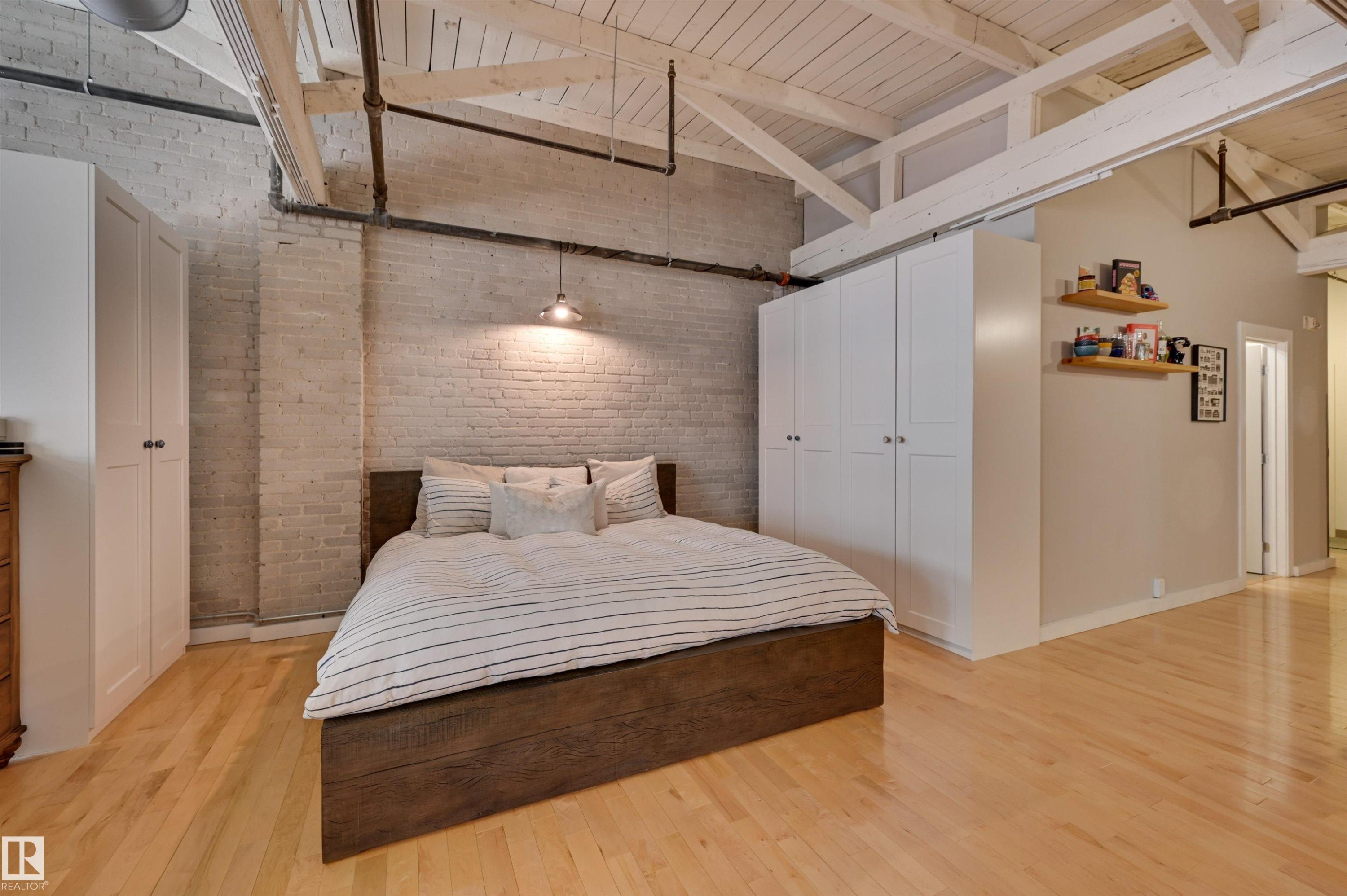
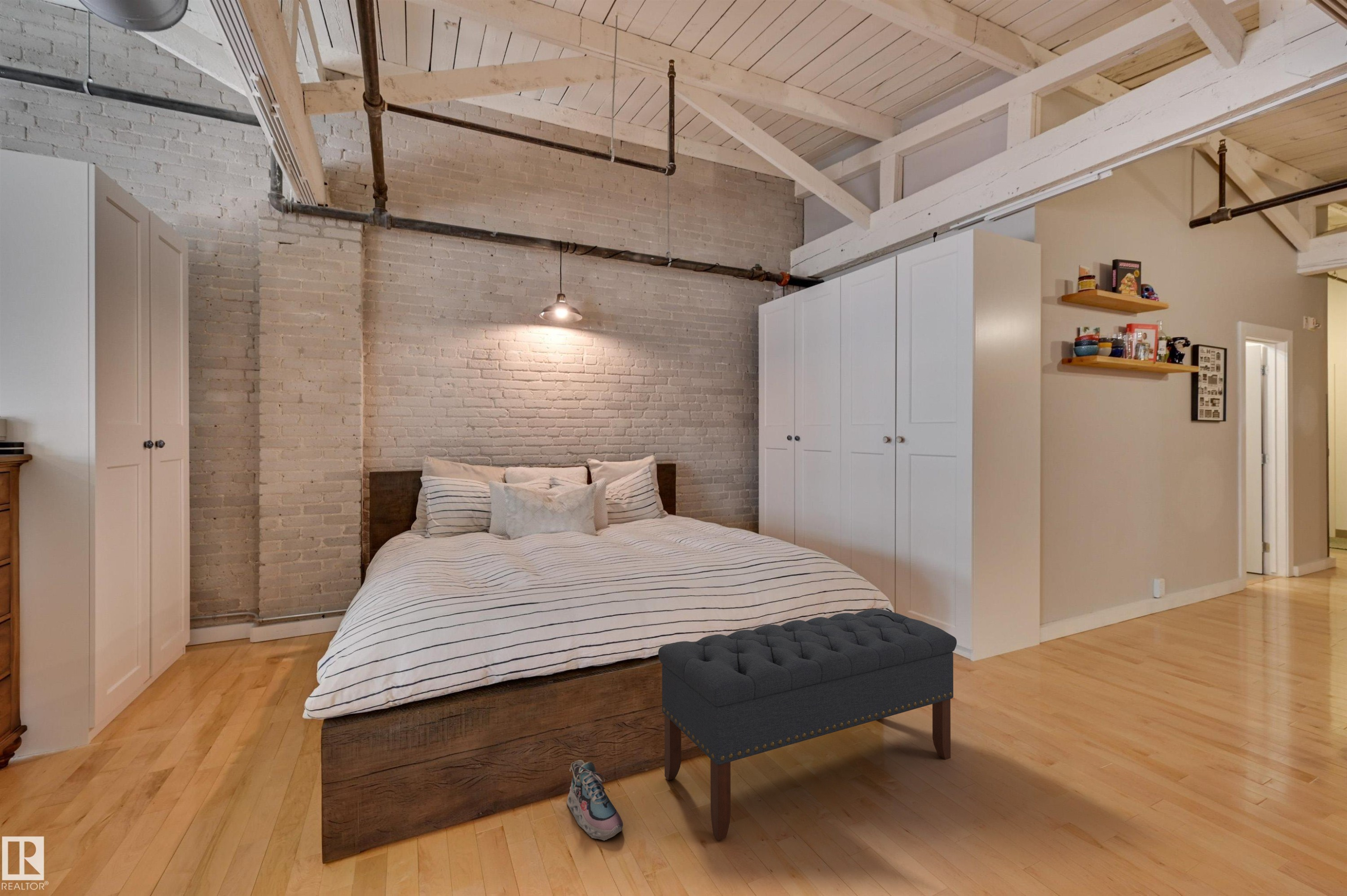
+ shoe (594, 790)
+ bench (811, 700)
